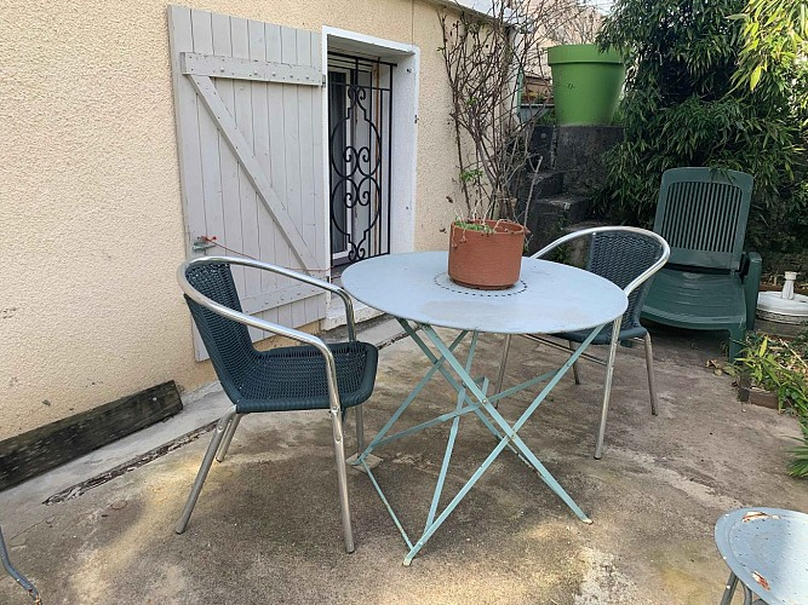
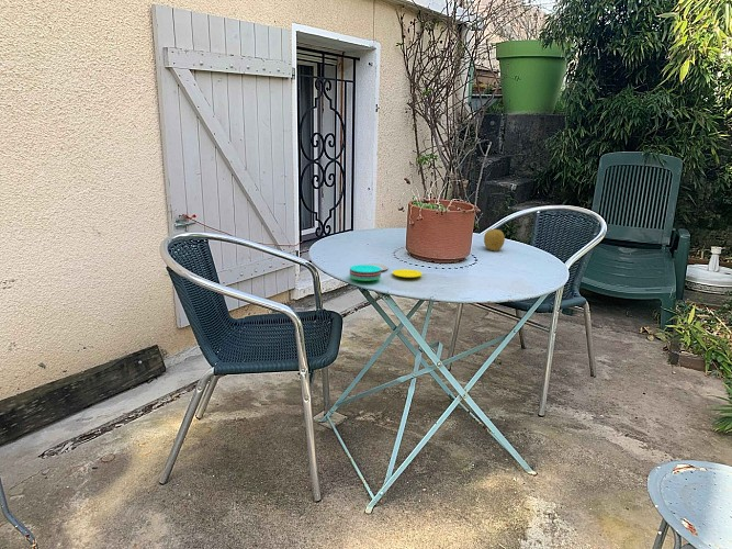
+ fruit (494, 239)
+ plate (379, 268)
